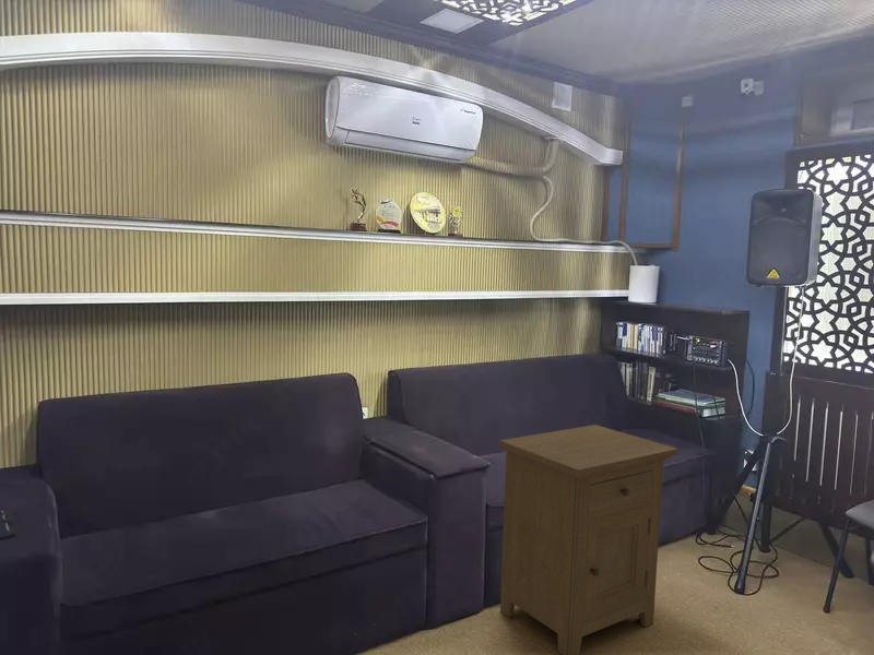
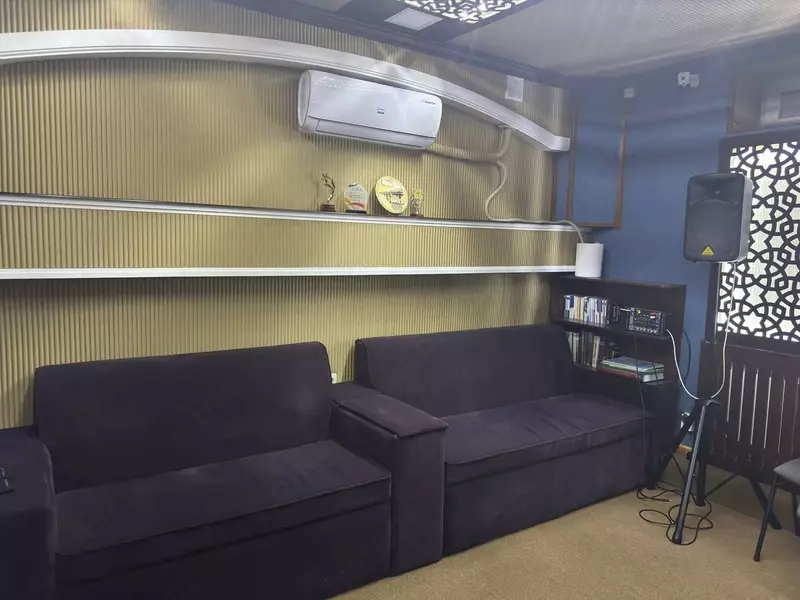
- nightstand (583, 533)
